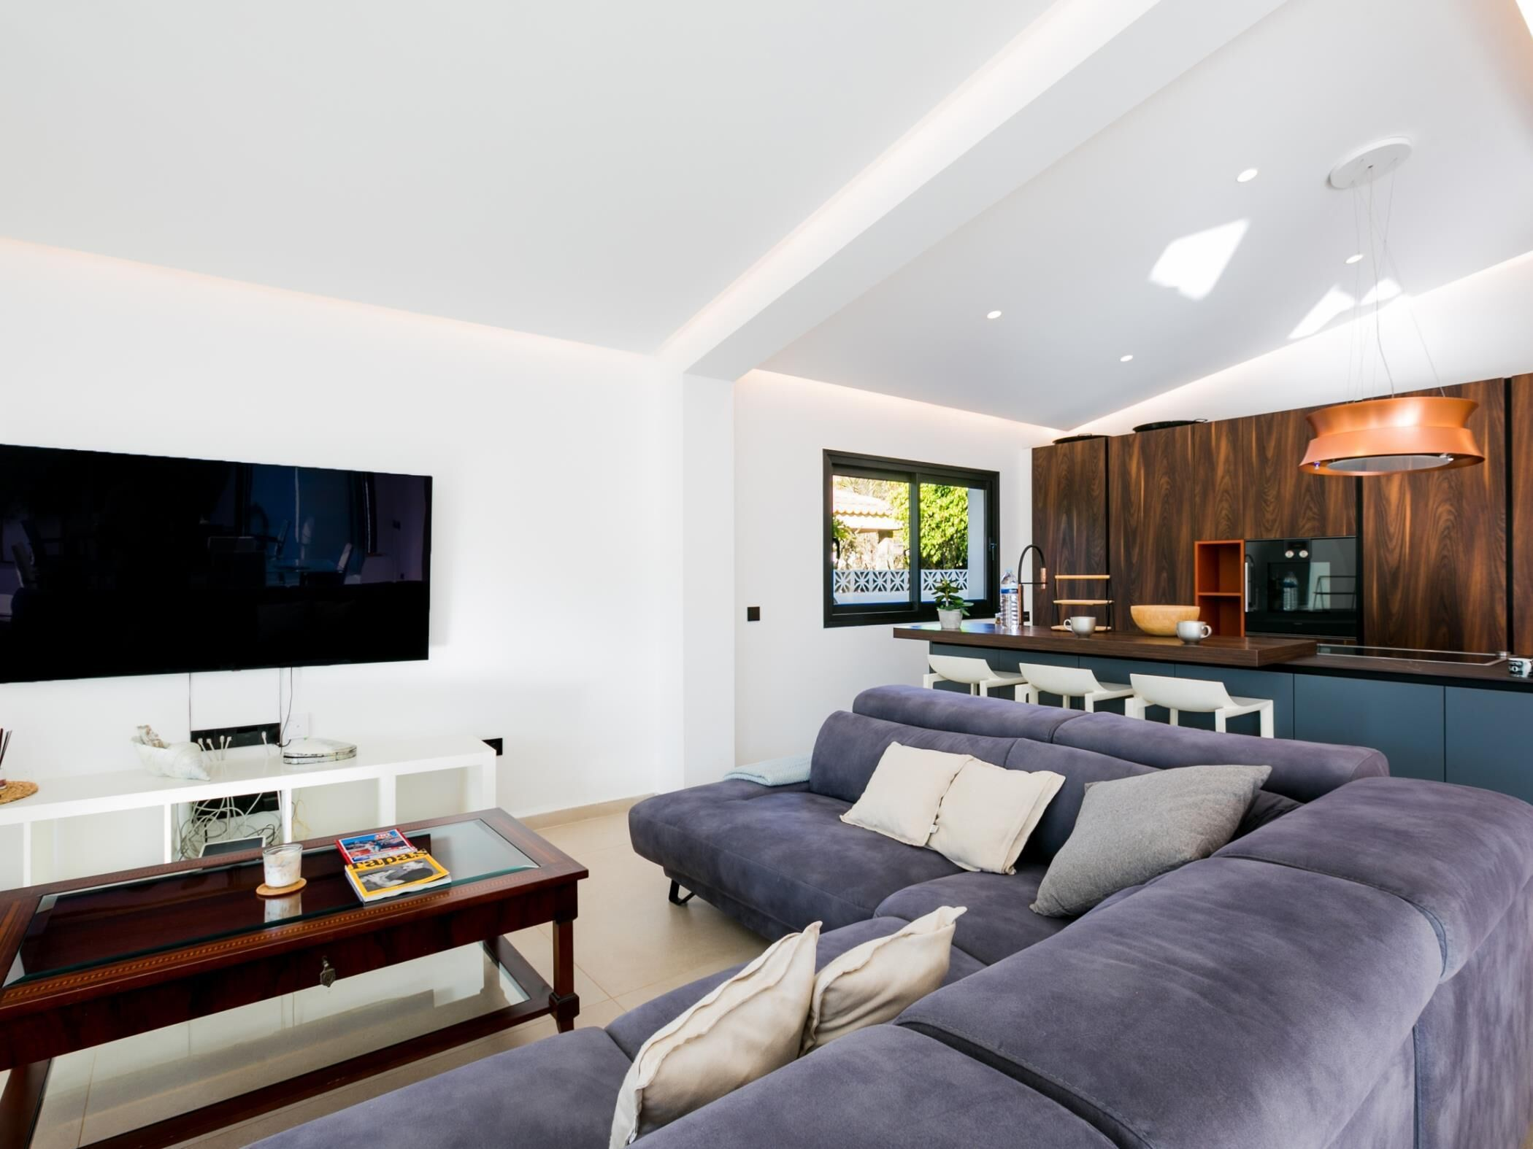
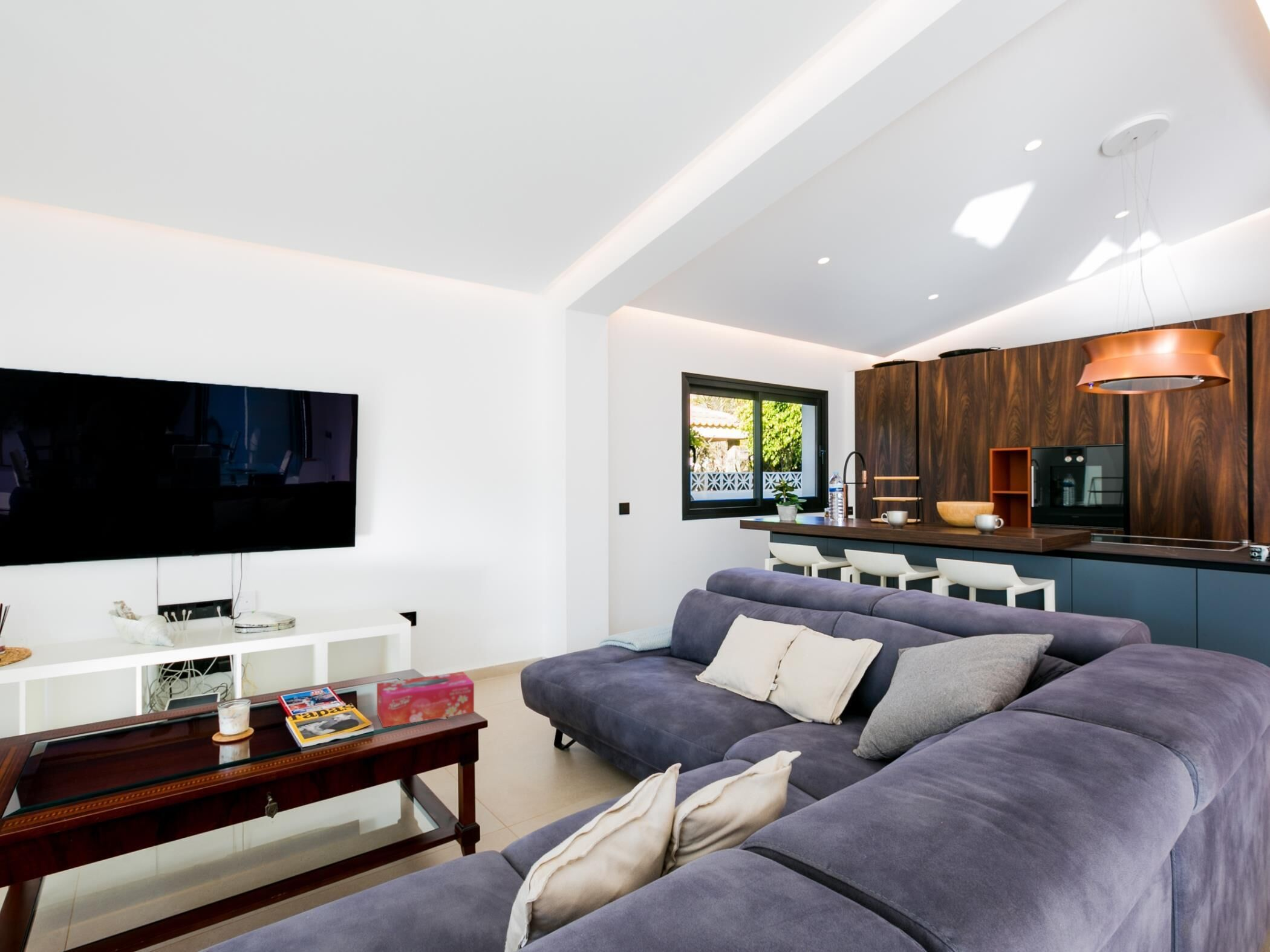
+ tissue box (425, 698)
